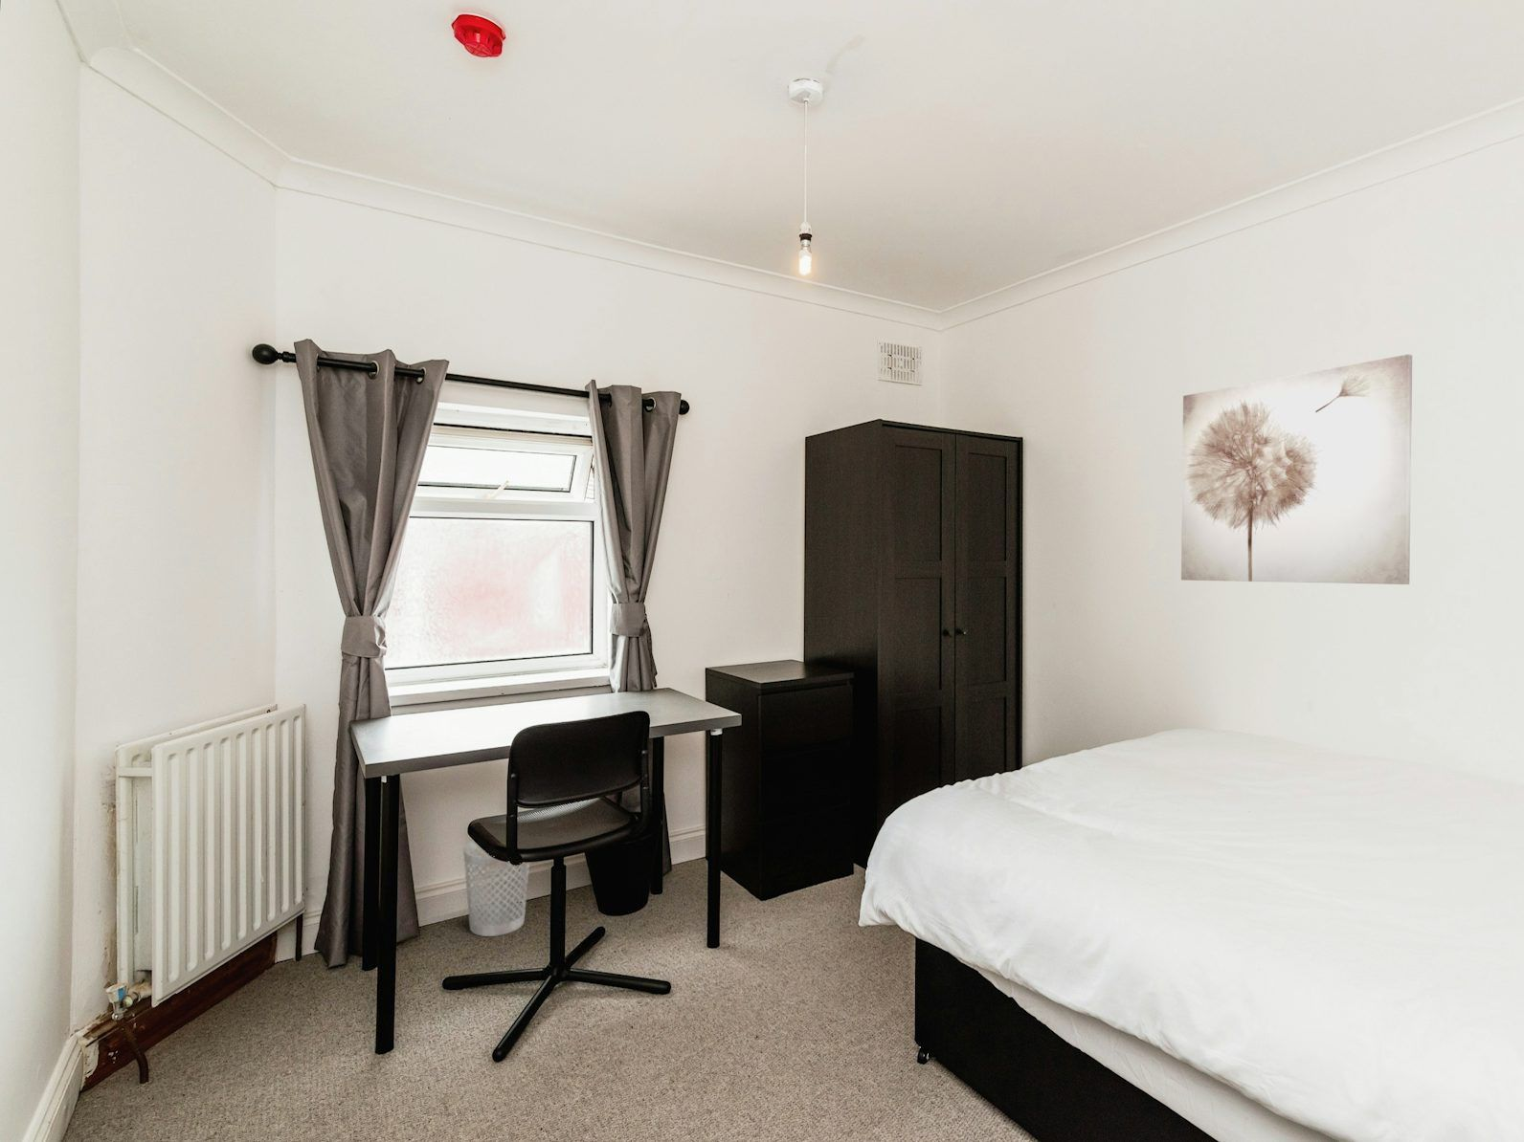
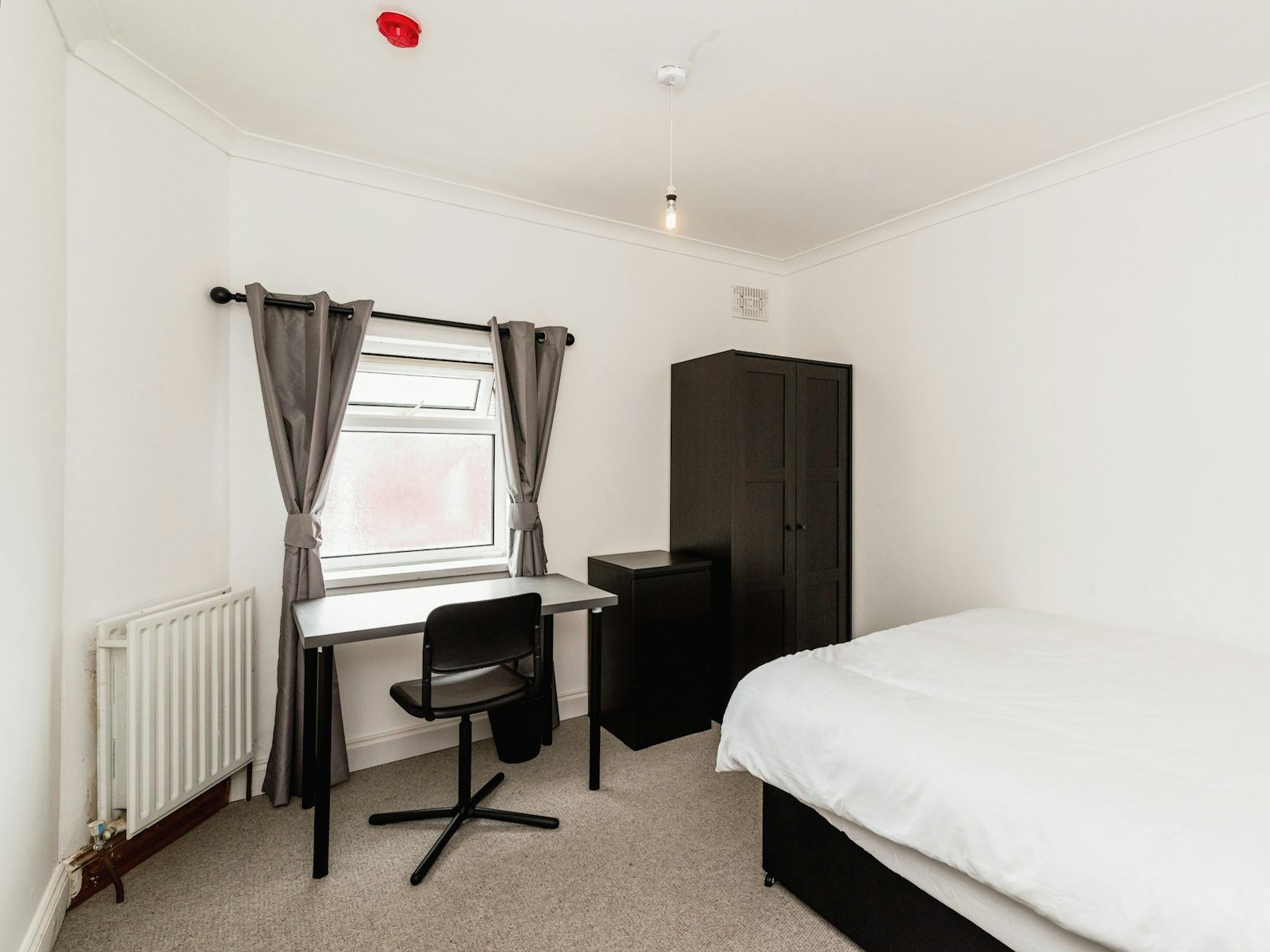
- wall art (1284, 479)
- wastebasket (498, 885)
